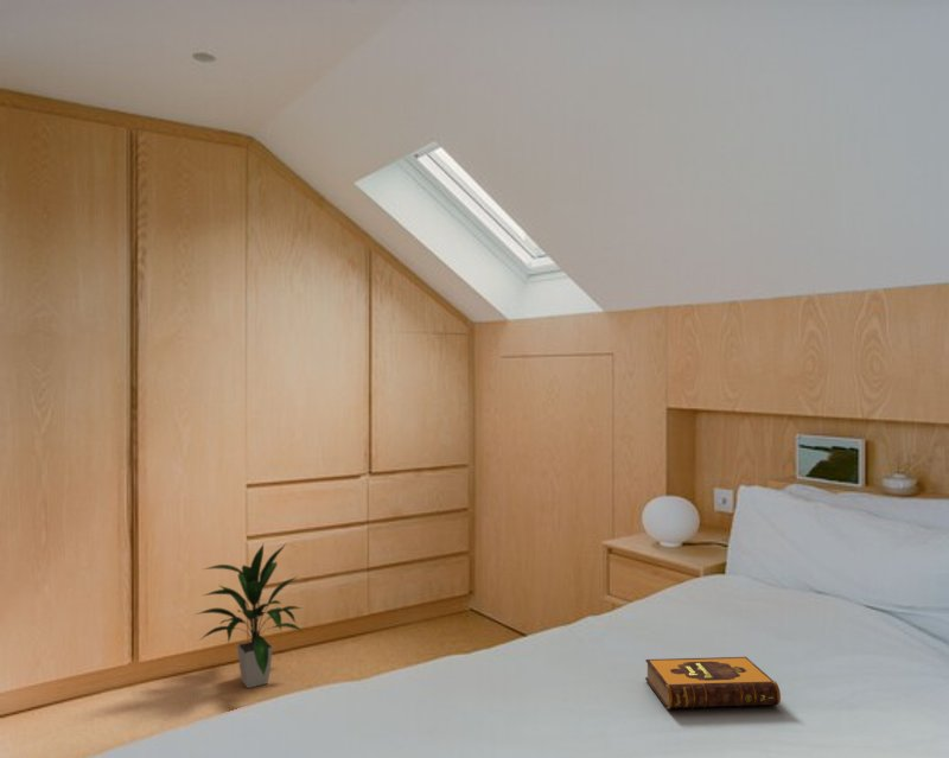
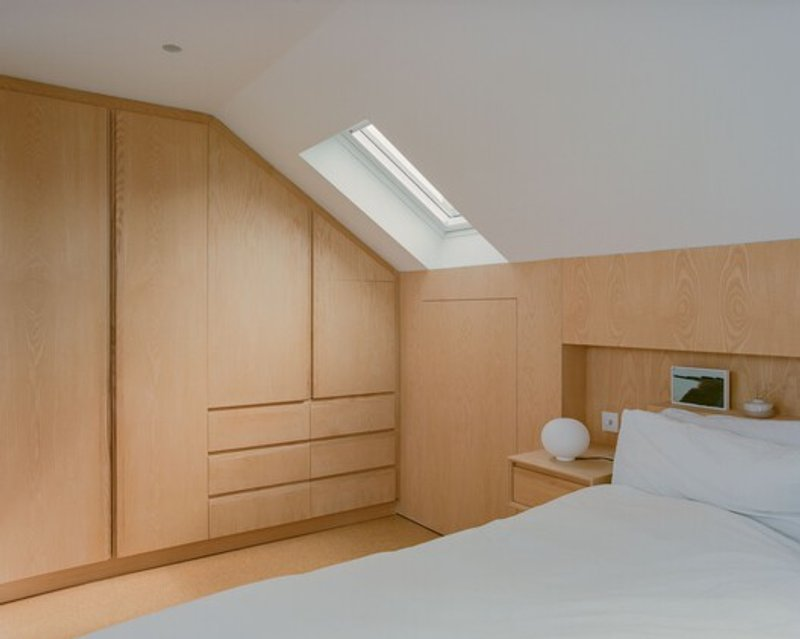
- indoor plant (253, 614)
- hardback book (709, 682)
